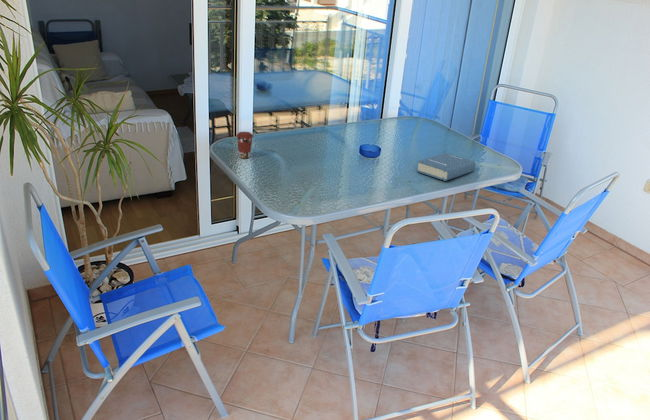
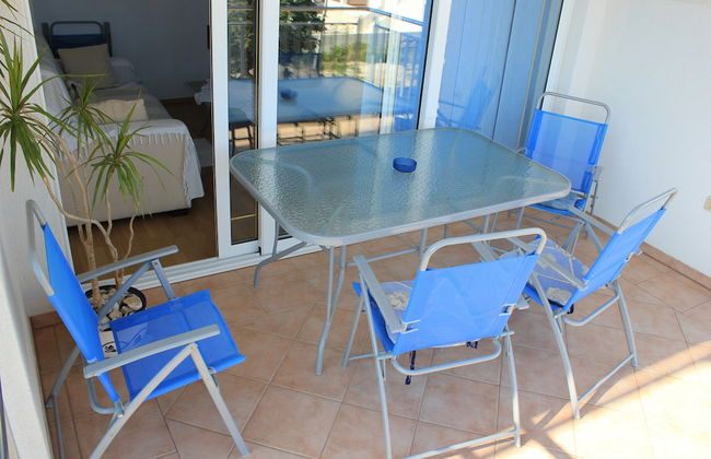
- coffee cup (244, 145)
- hardback book (446, 166)
